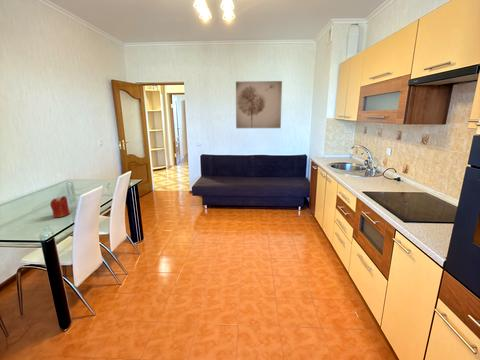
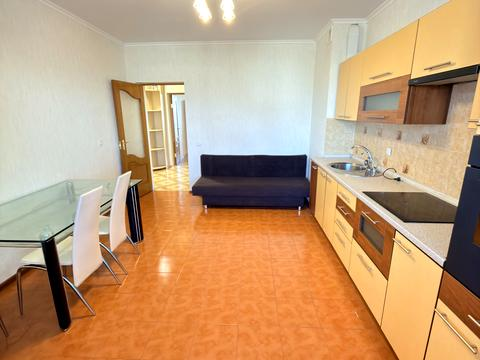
- wall art (258, 105)
- candle (59, 205)
